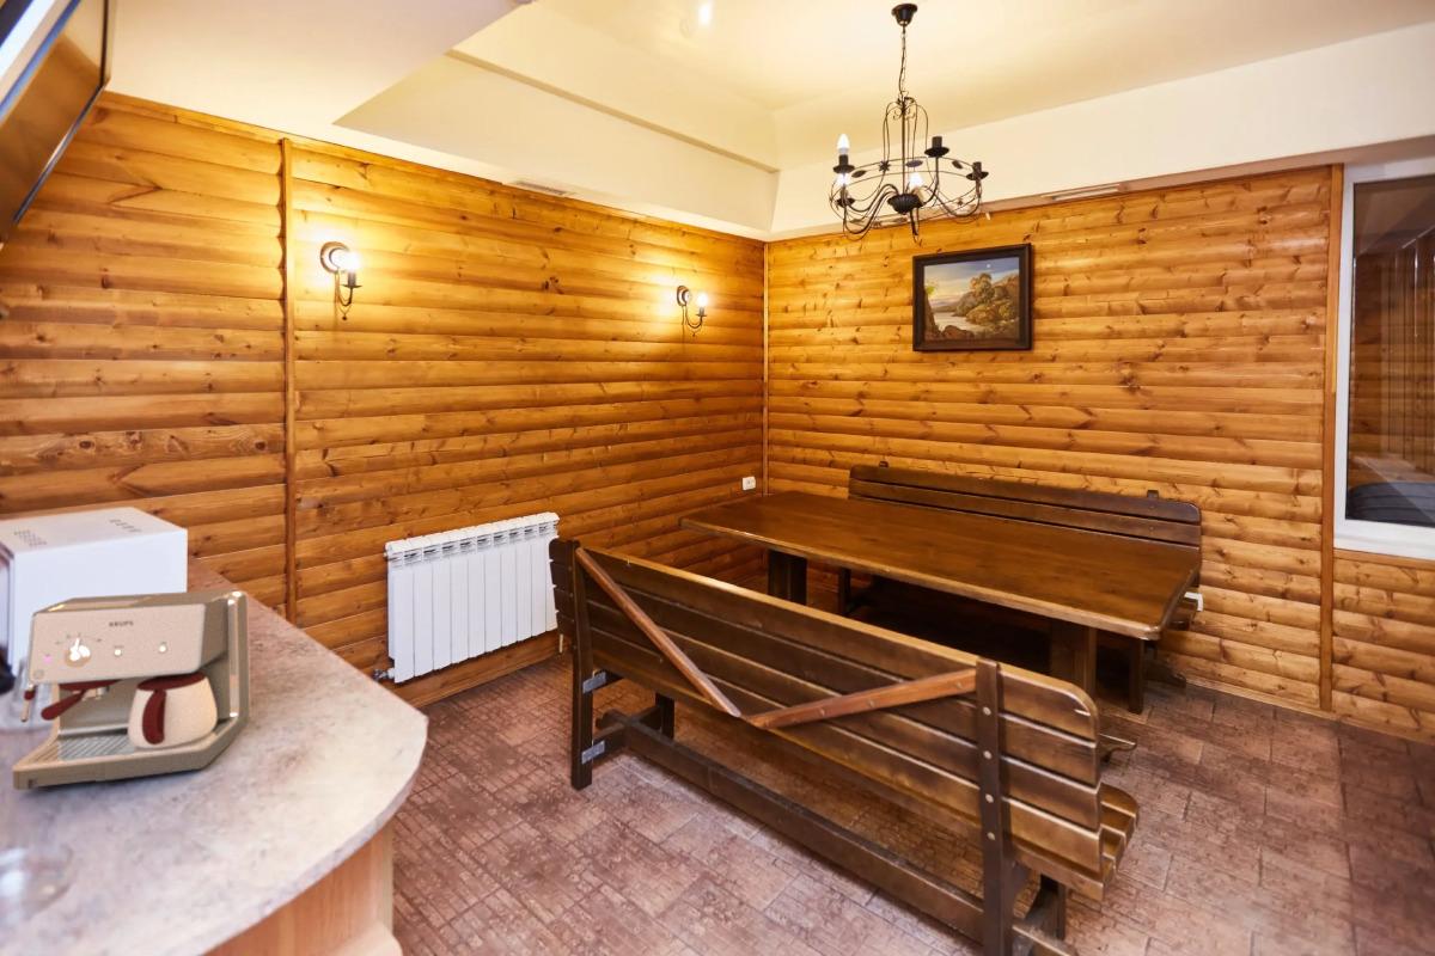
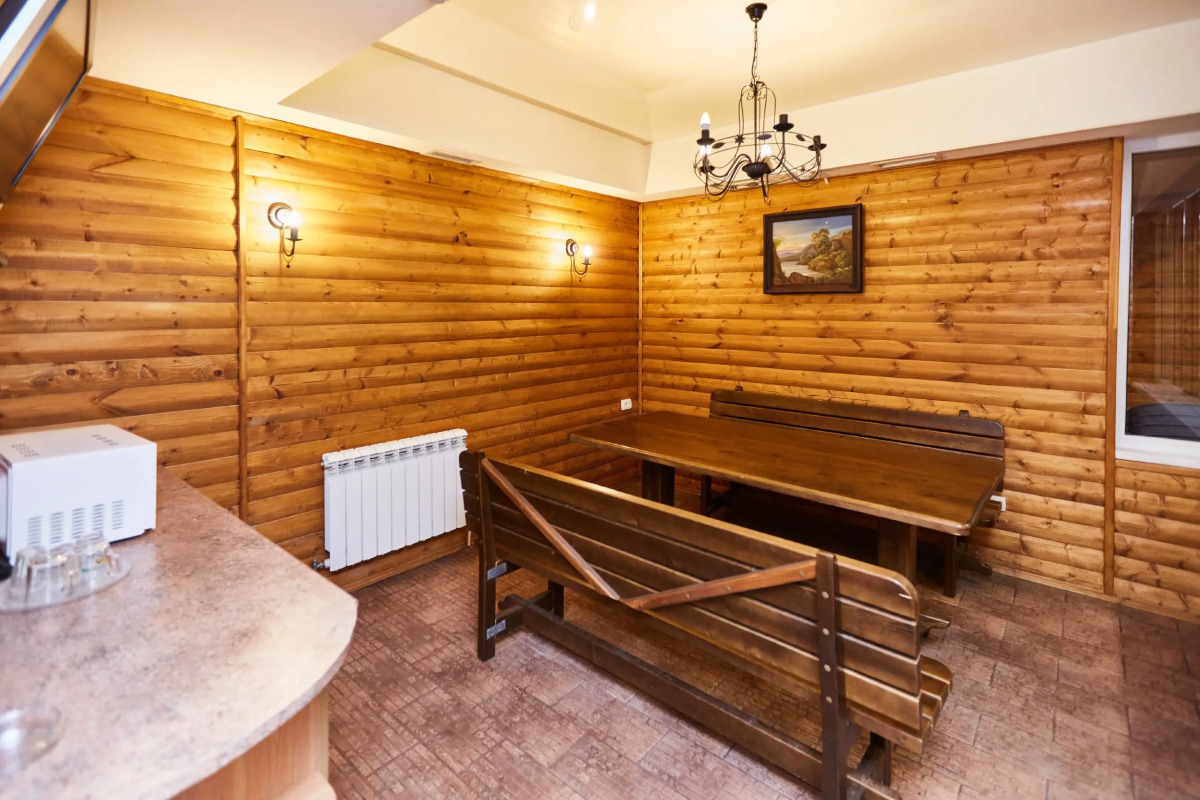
- coffee maker (140, 676)
